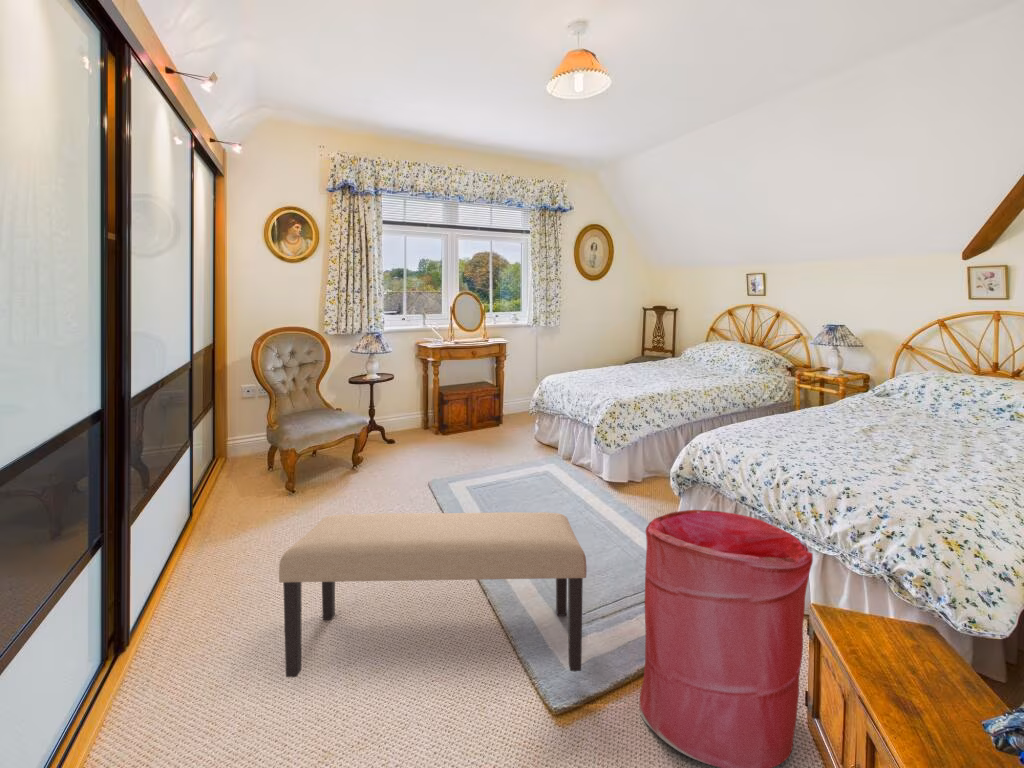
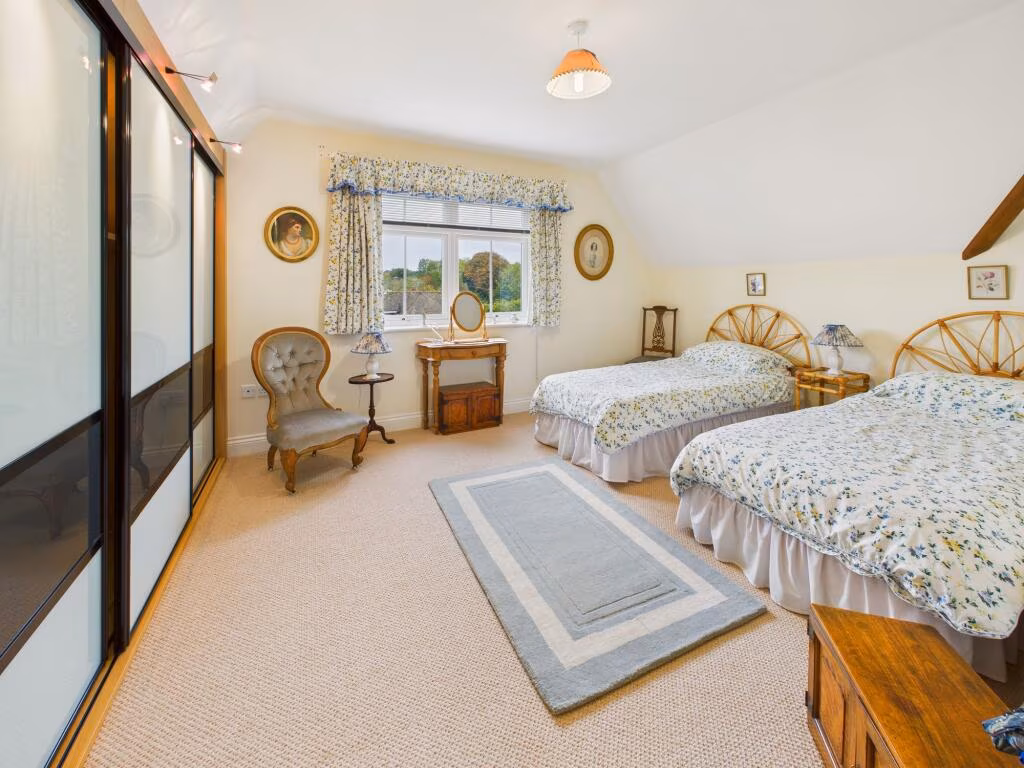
- laundry hamper (720, 621)
- bench (441, 579)
